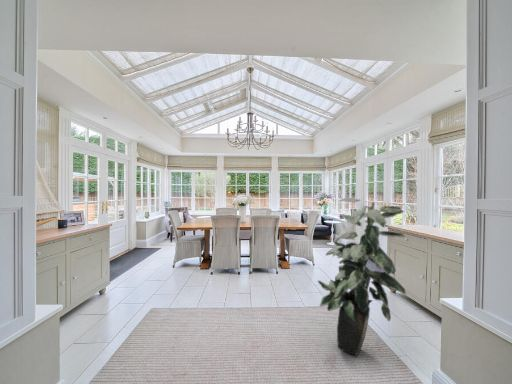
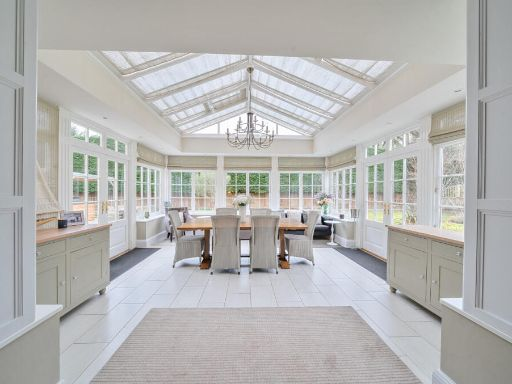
- indoor plant (358, 273)
